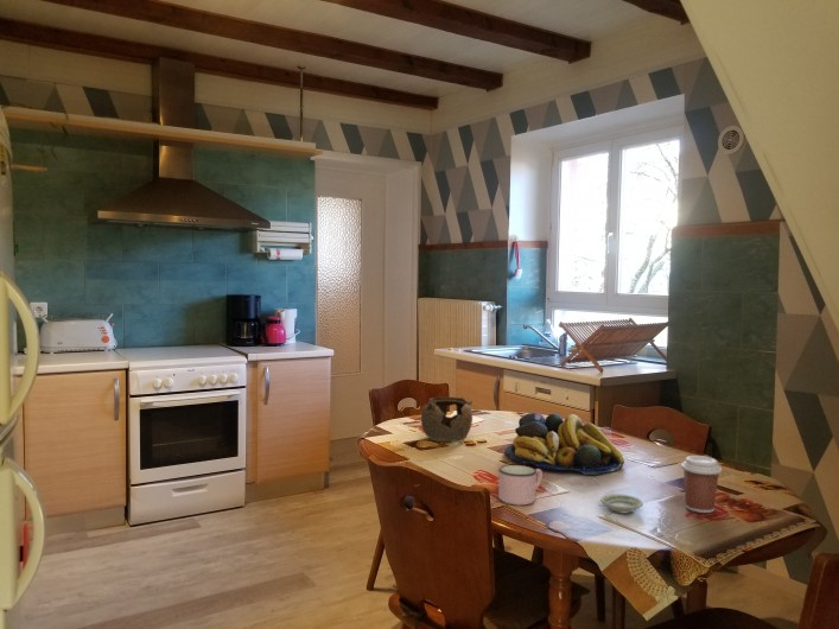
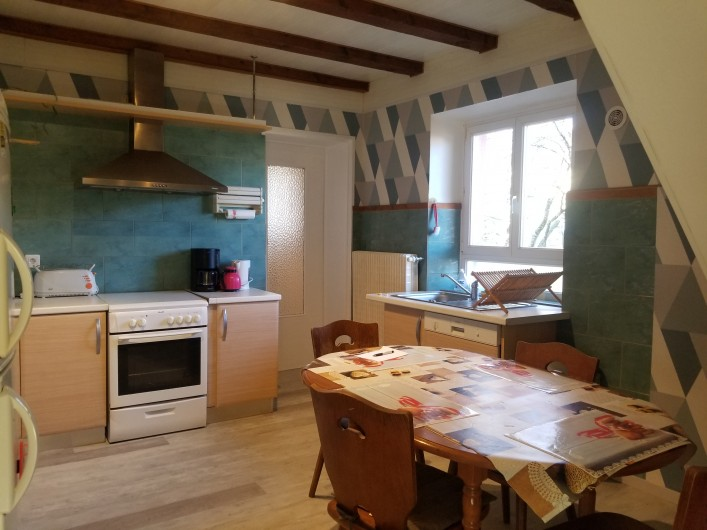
- fruit bowl (564, 436)
- teapot (451, 418)
- coffee cup (700, 483)
- saucer (621, 504)
- mug (521, 483)
